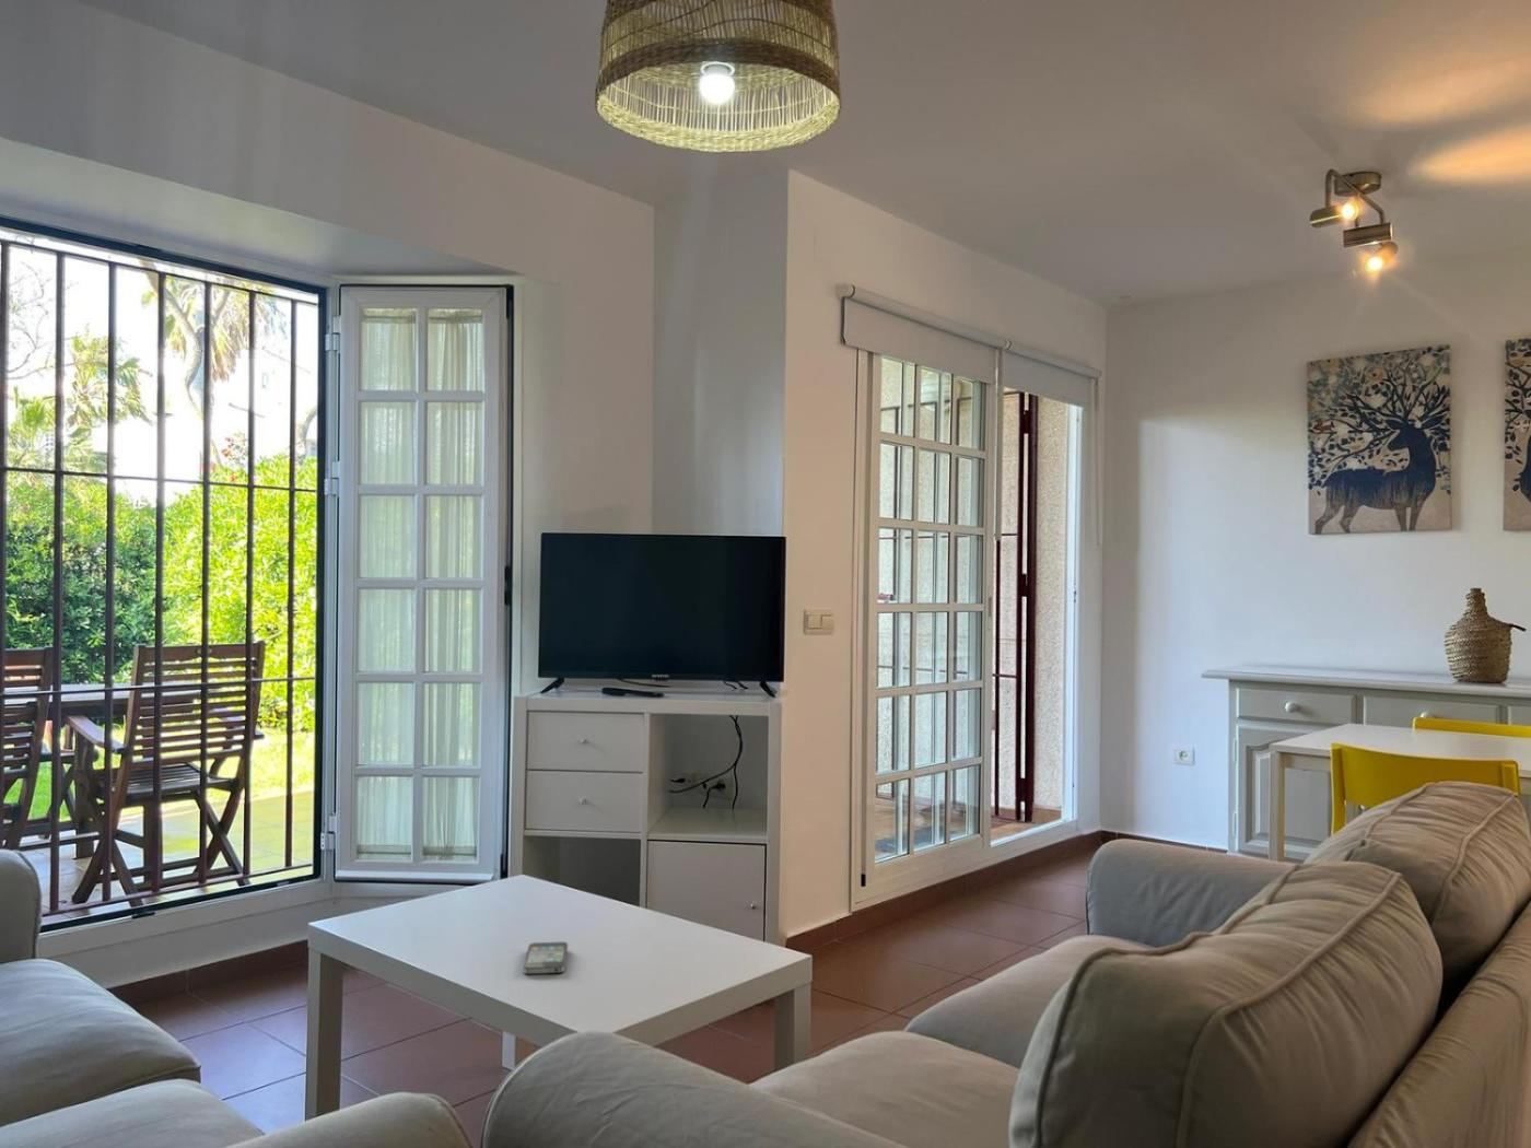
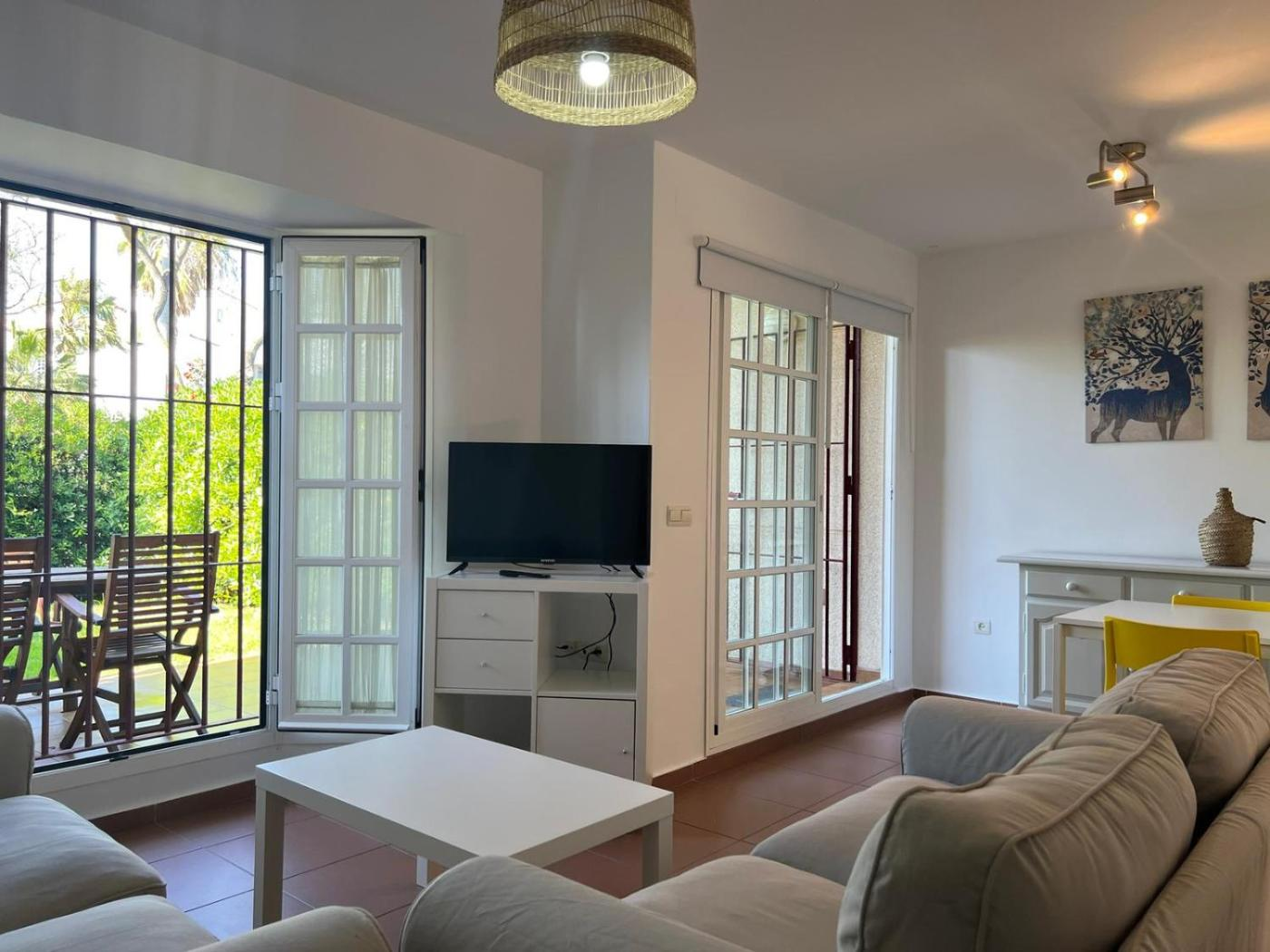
- smartphone (546, 956)
